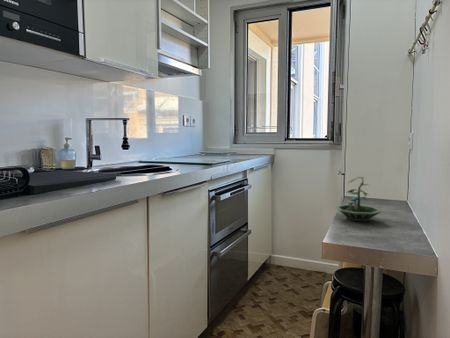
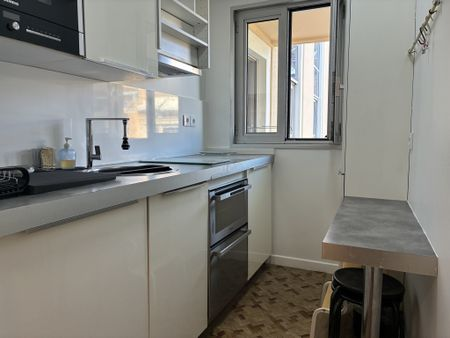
- terrarium (359, 186)
